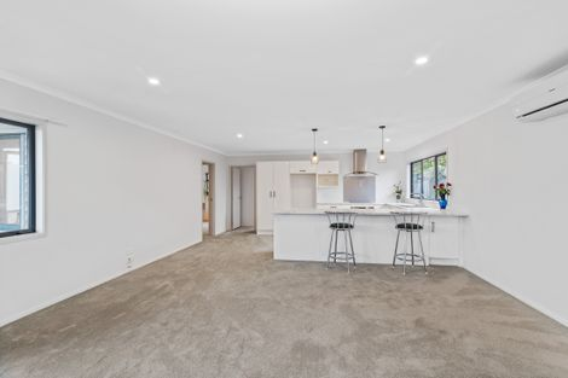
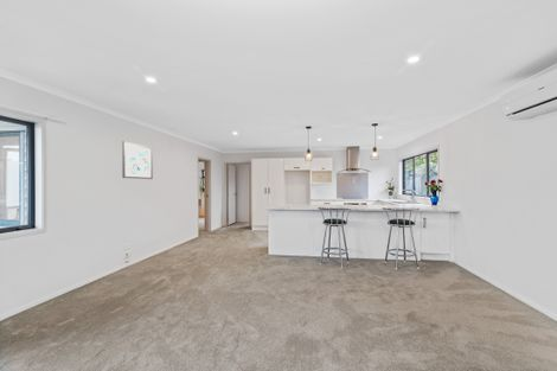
+ wall art (139, 161)
